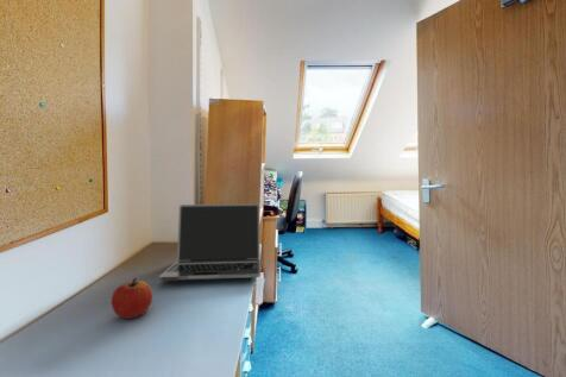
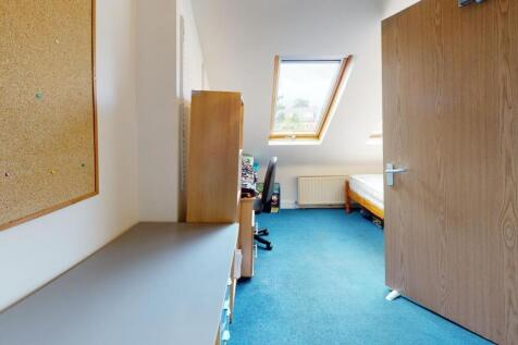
- laptop (215, 237)
- apple (132, 296)
